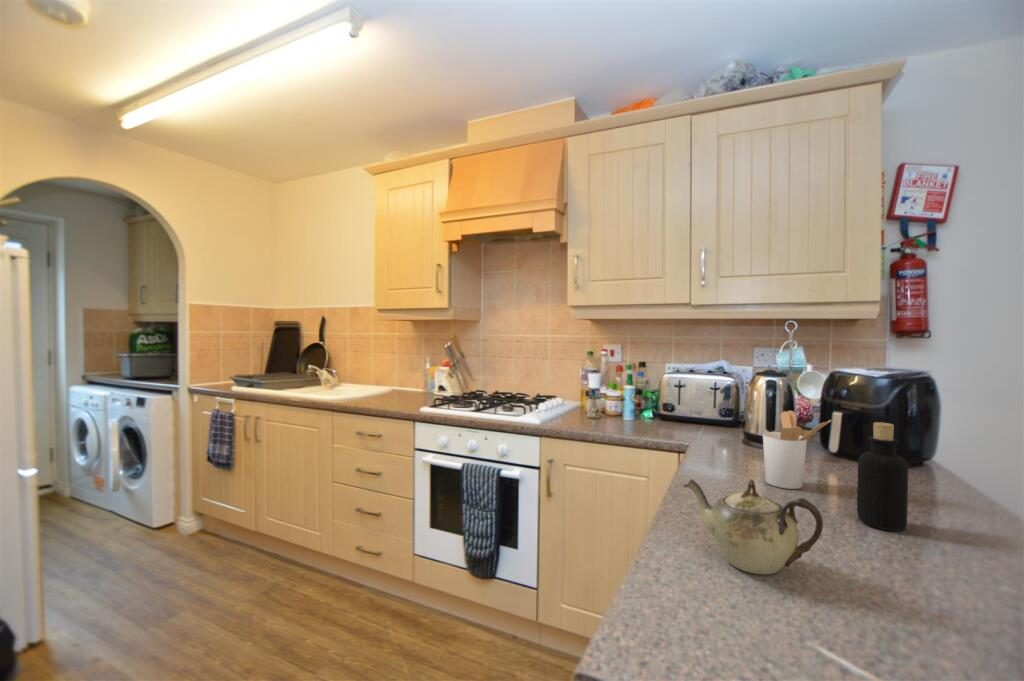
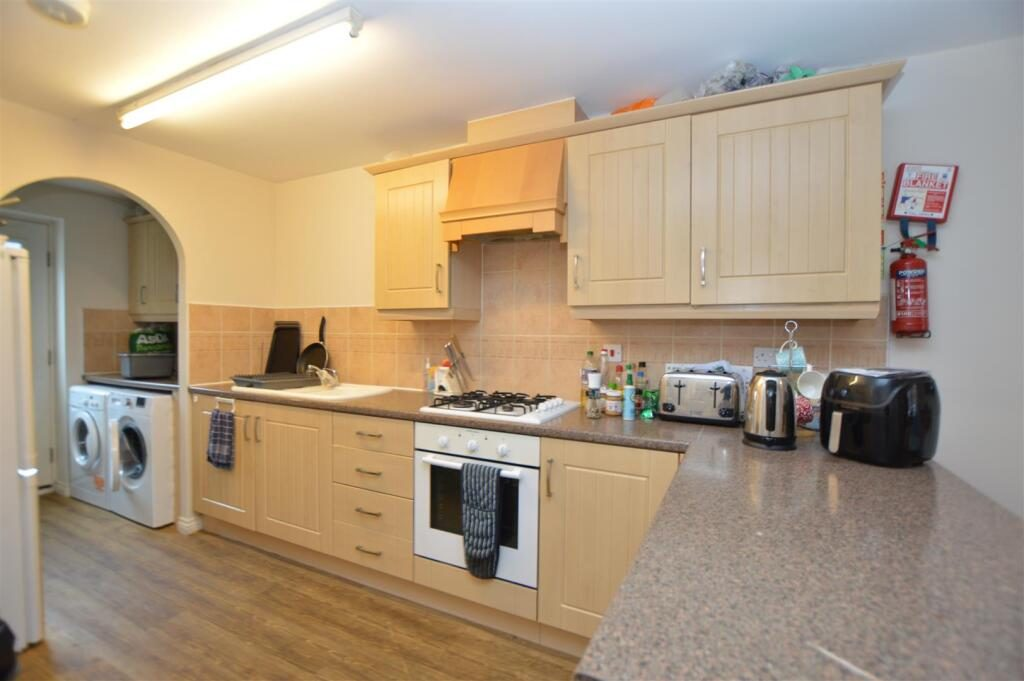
- bottle (882, 474)
- utensil holder (796, 450)
- teapot (745, 519)
